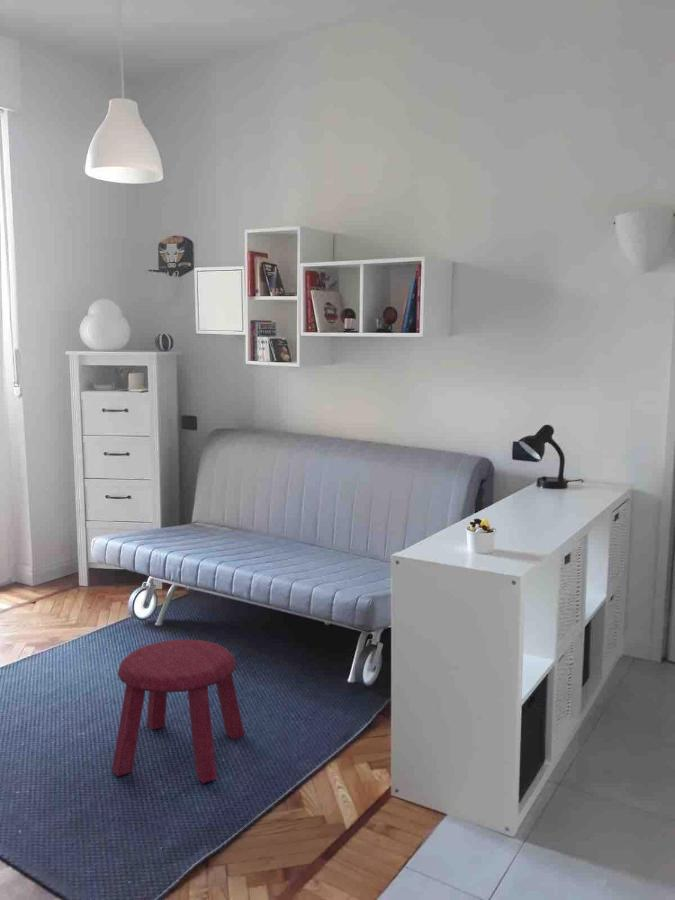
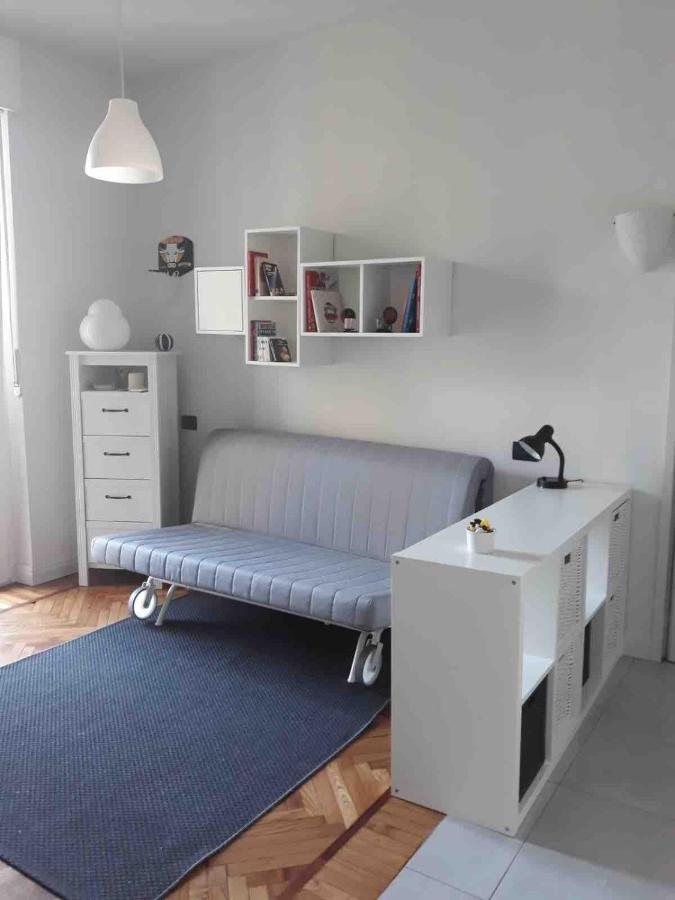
- stool (189, 704)
